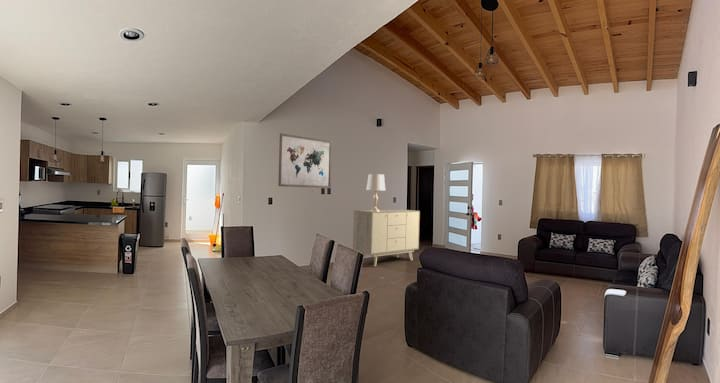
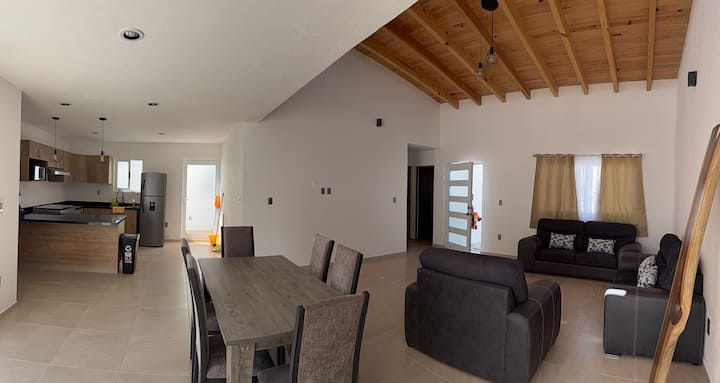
- sideboard (387, 236)
- wall art (306, 162)
- lamp (375, 192)
